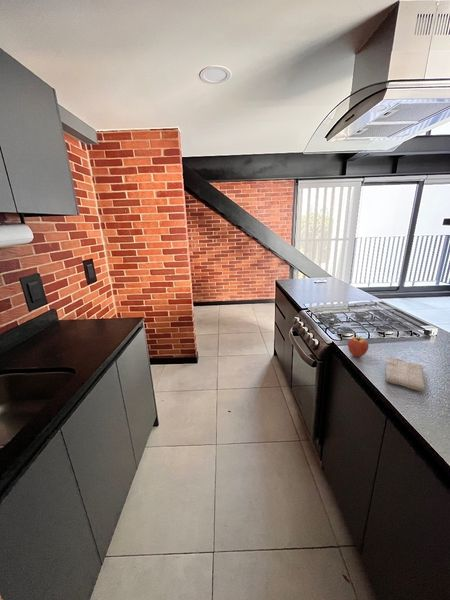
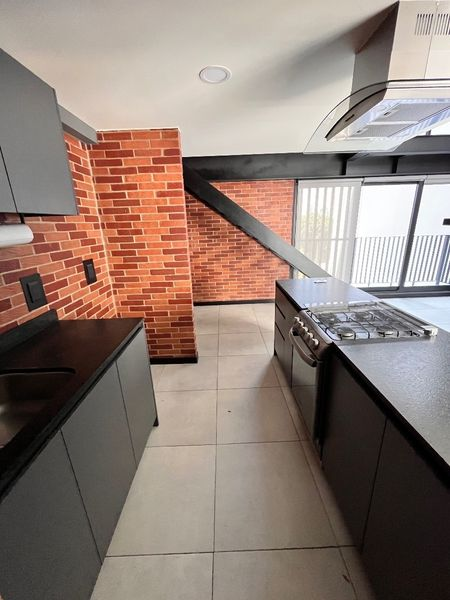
- fruit (358, 345)
- washcloth (404, 372)
